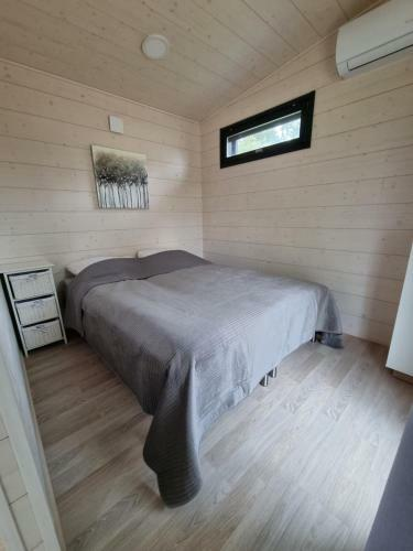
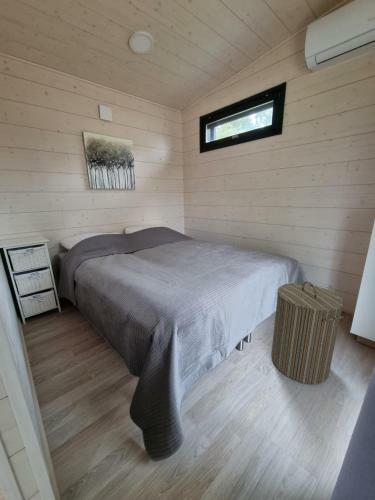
+ laundry hamper (304, 324)
